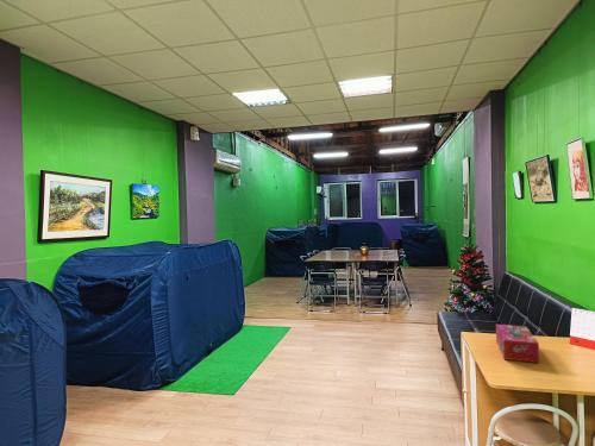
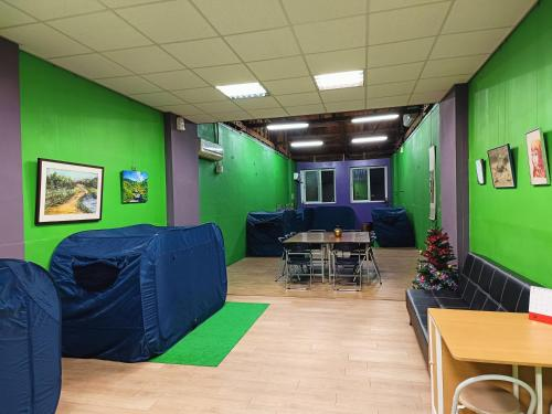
- tissue box (515, 341)
